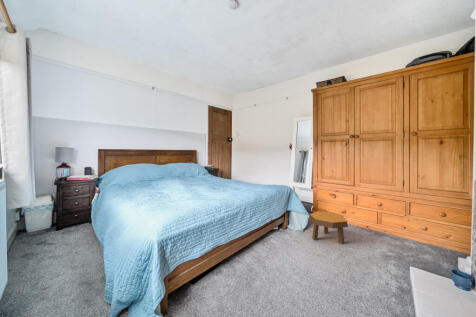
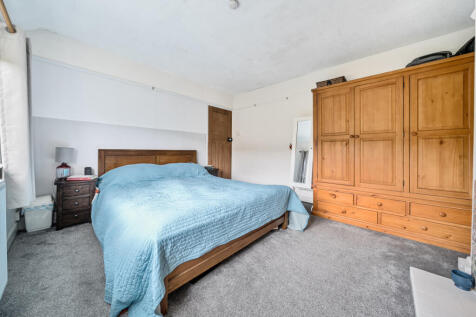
- footstool (328, 226)
